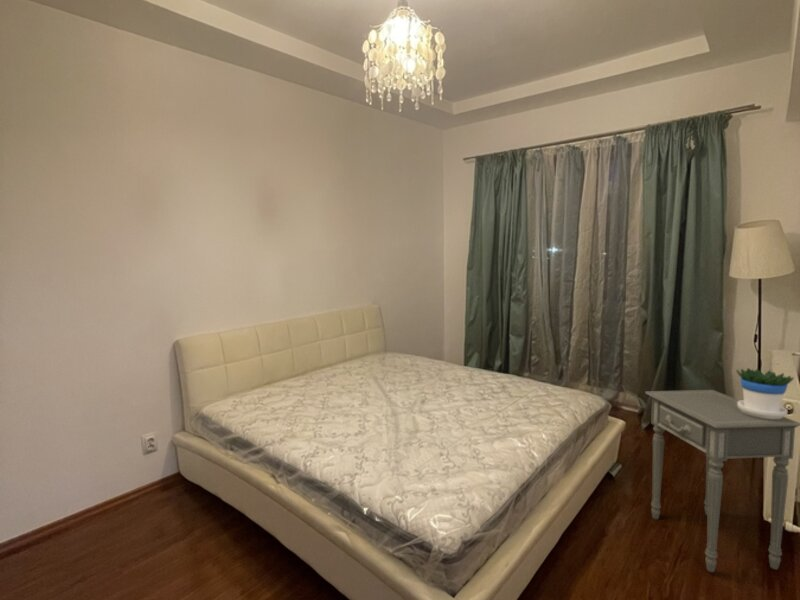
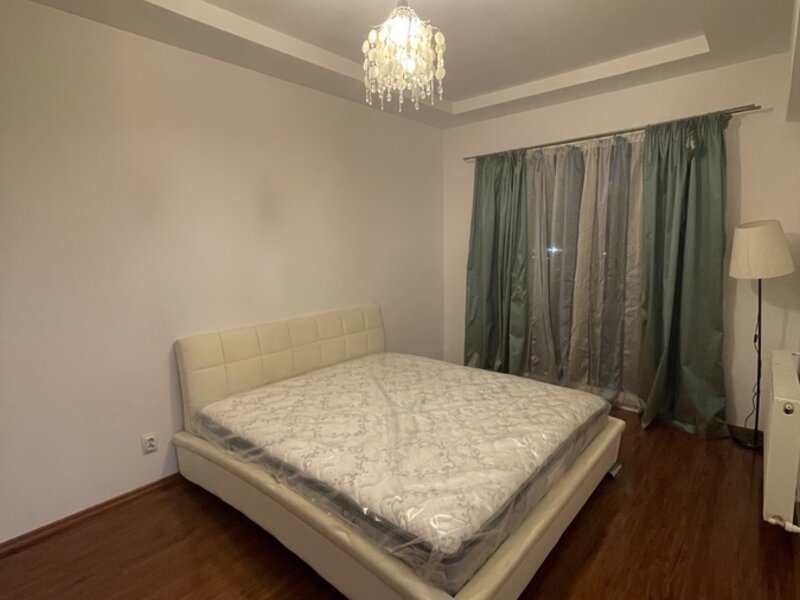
- side table (709, 474)
- flowerpot (762, 393)
